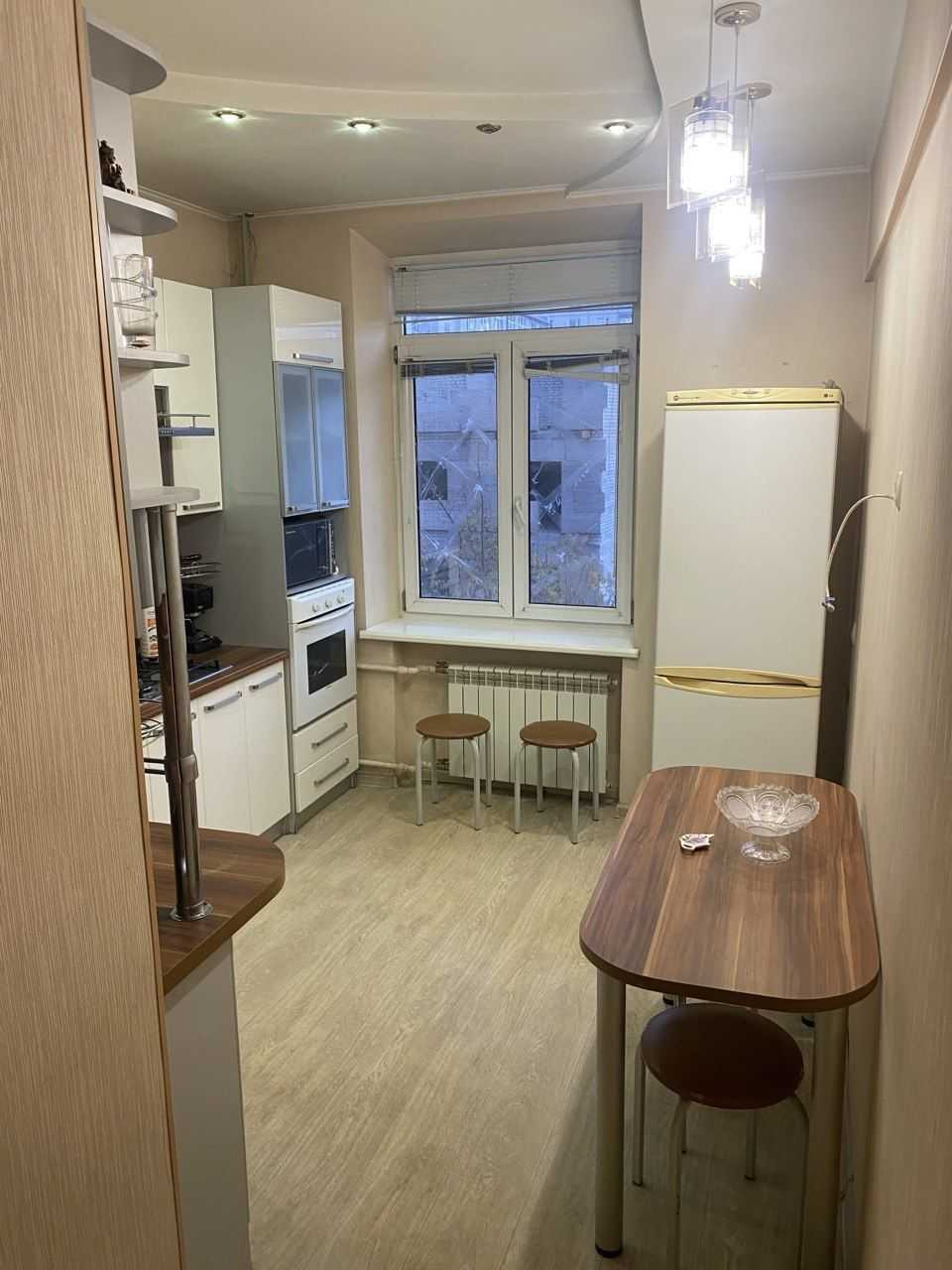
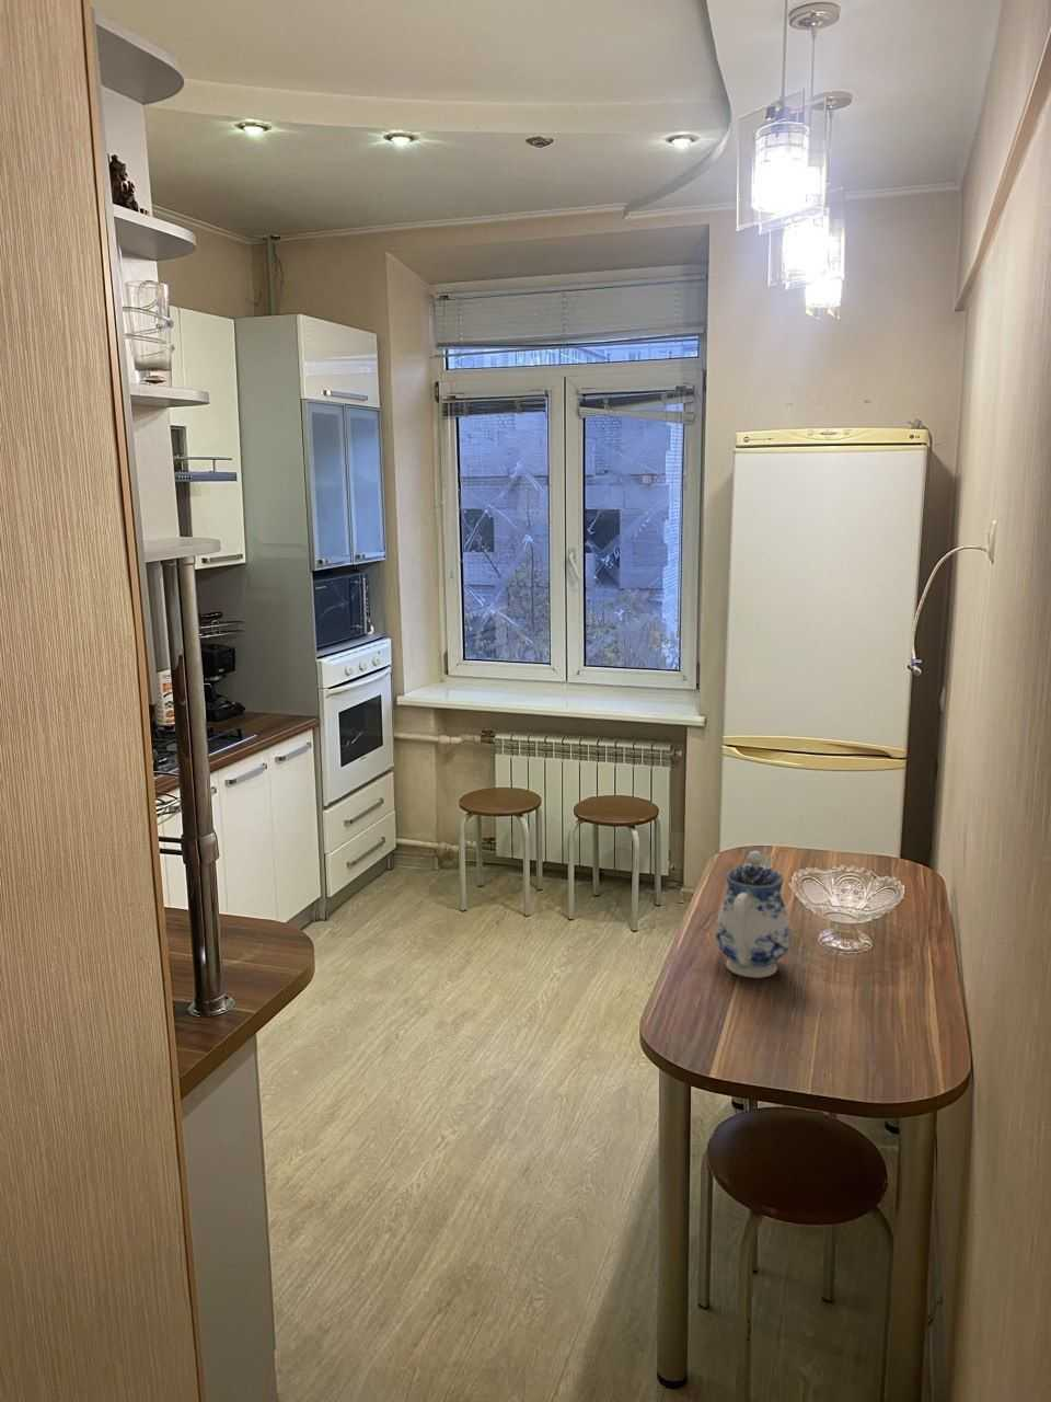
+ teapot (753, 910)
